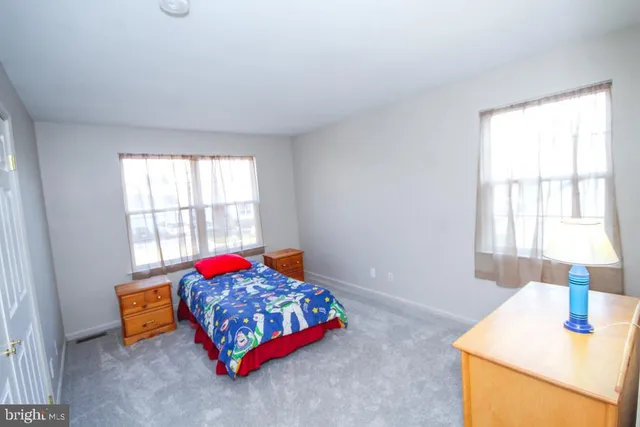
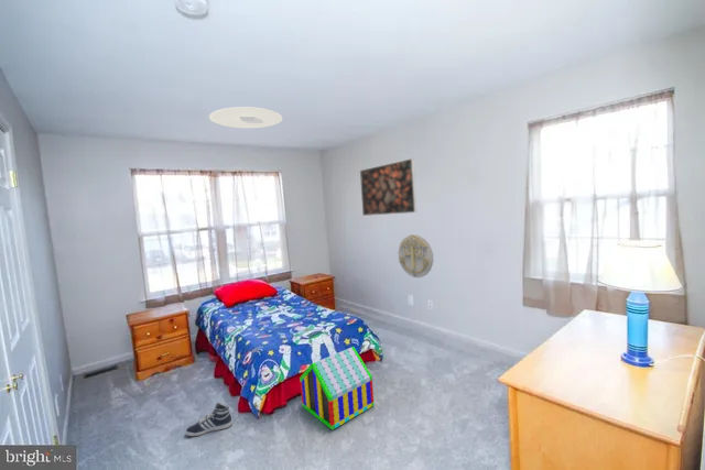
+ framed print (386, 189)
+ wall decoration (413, 255)
+ ceiling light (247, 114)
+ sneaker (208, 418)
+ toy house (335, 380)
